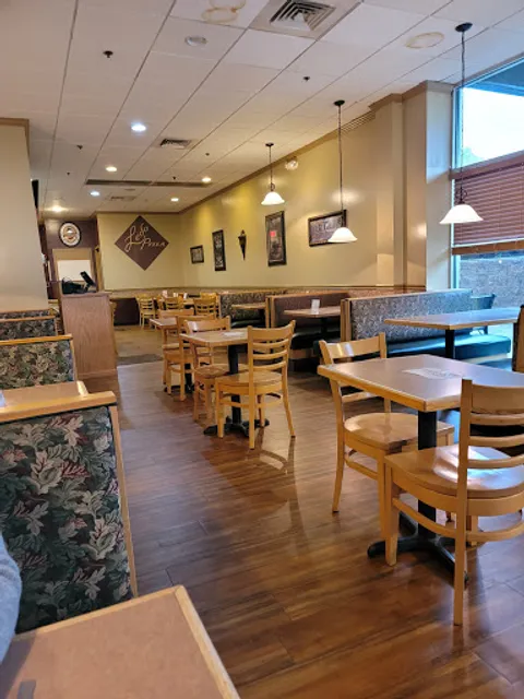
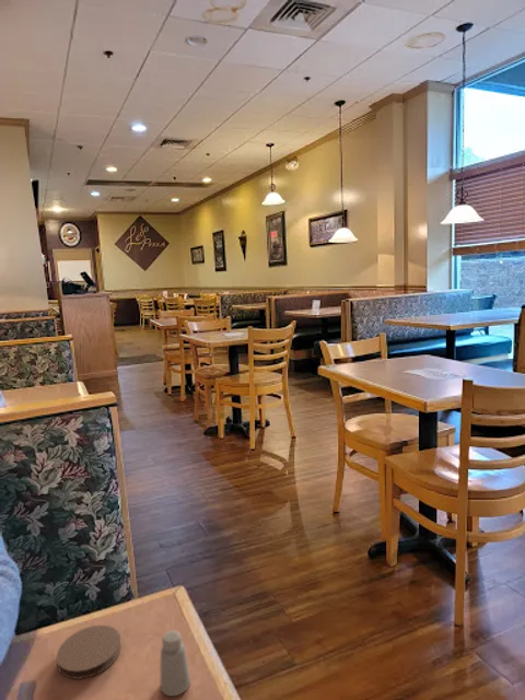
+ coaster (89, 650)
+ saltshaker (173, 660)
